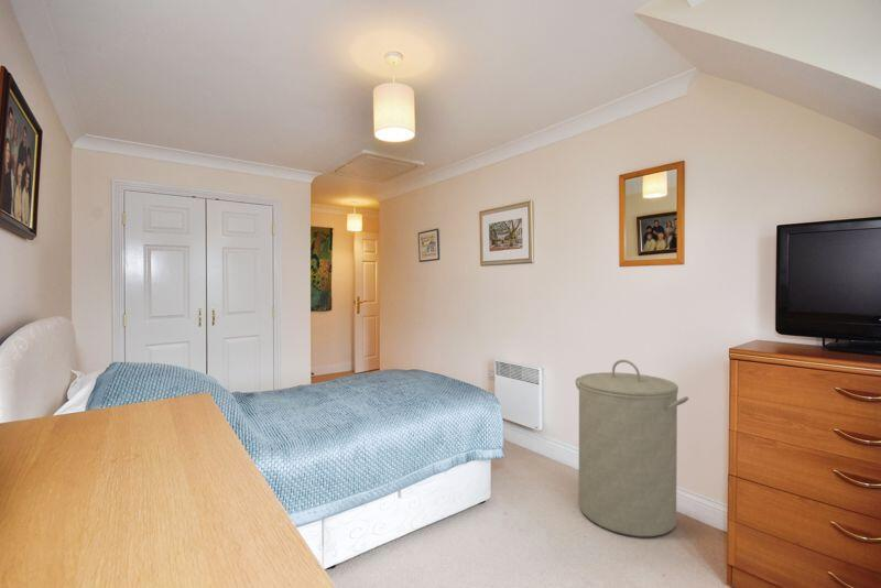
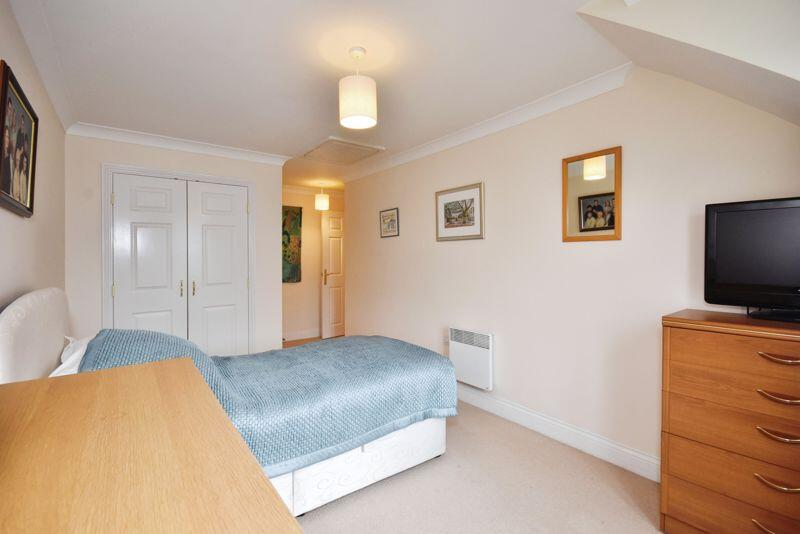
- laundry hamper (626, 436)
